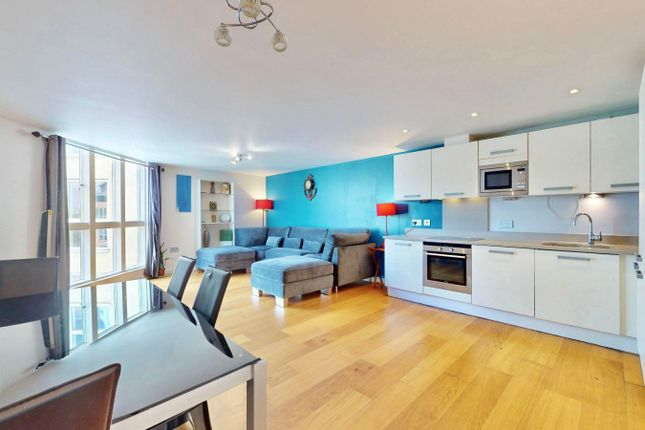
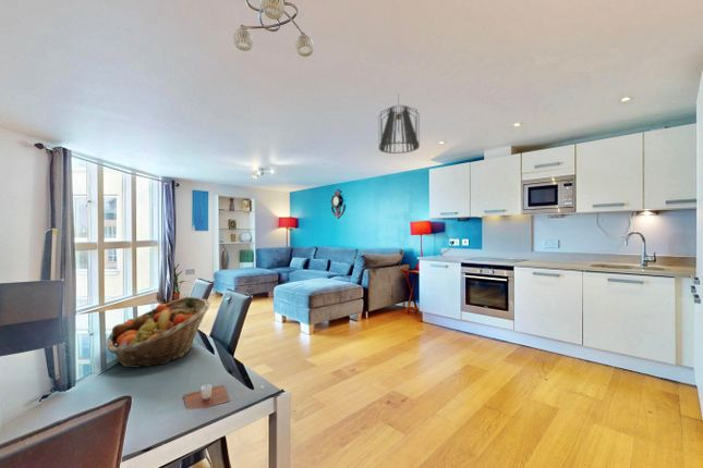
+ fruit basket (161, 328)
+ pendant light (398, 121)
+ cup (206, 390)
